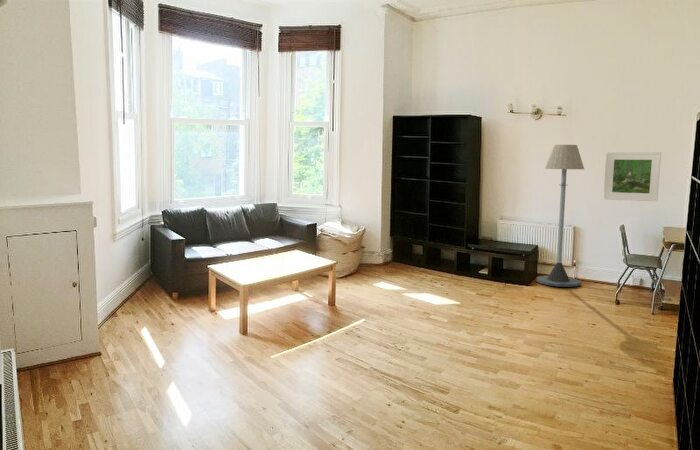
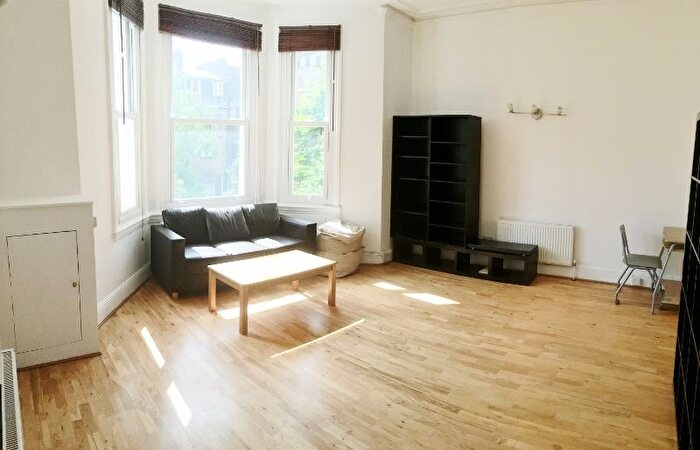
- floor lamp (561, 214)
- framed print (631, 176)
